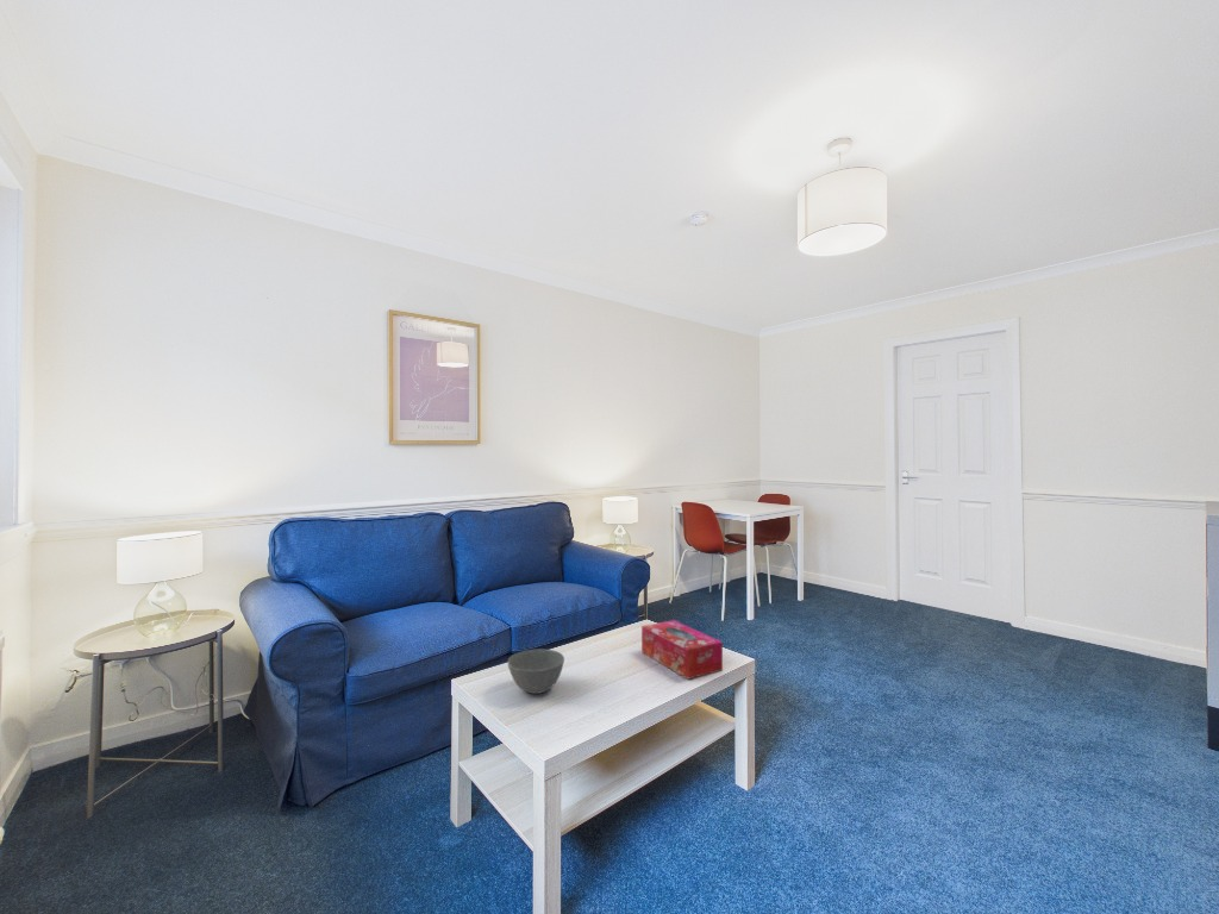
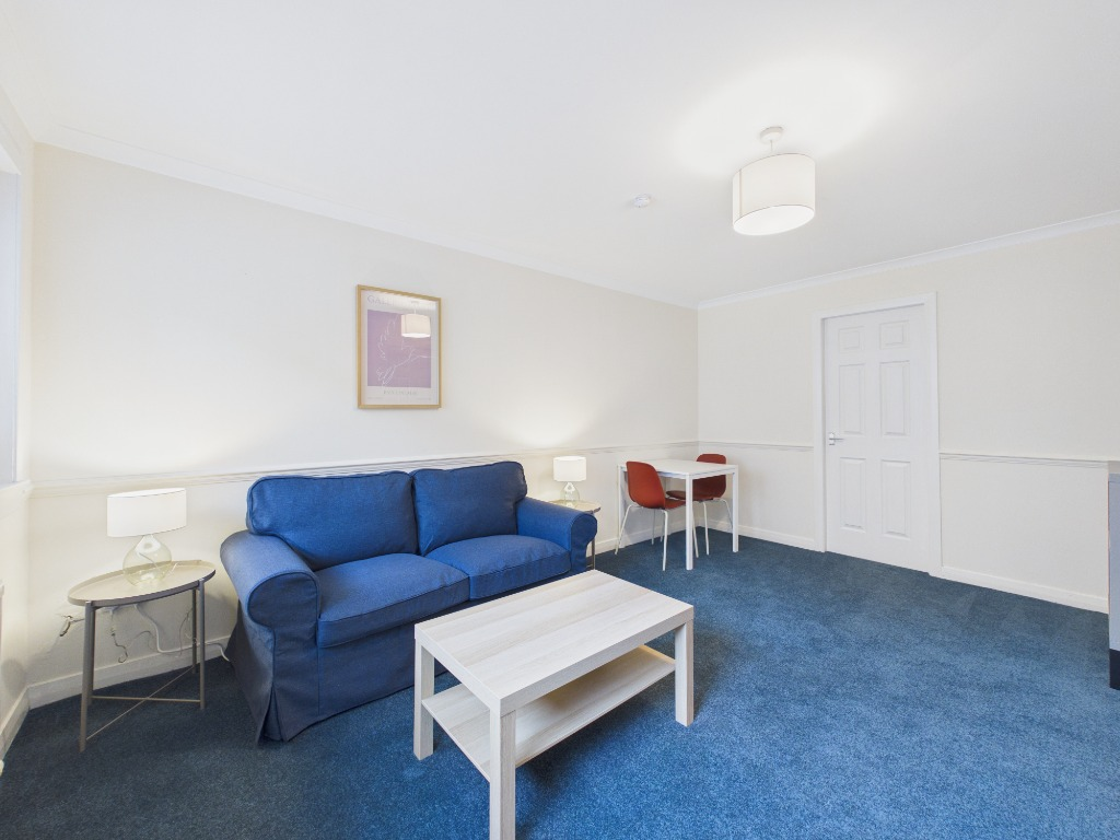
- bowl (536, 674)
- tissue box (680, 646)
